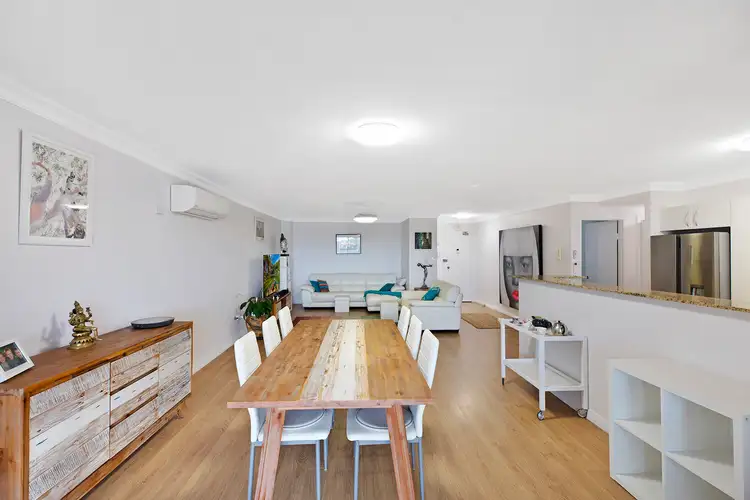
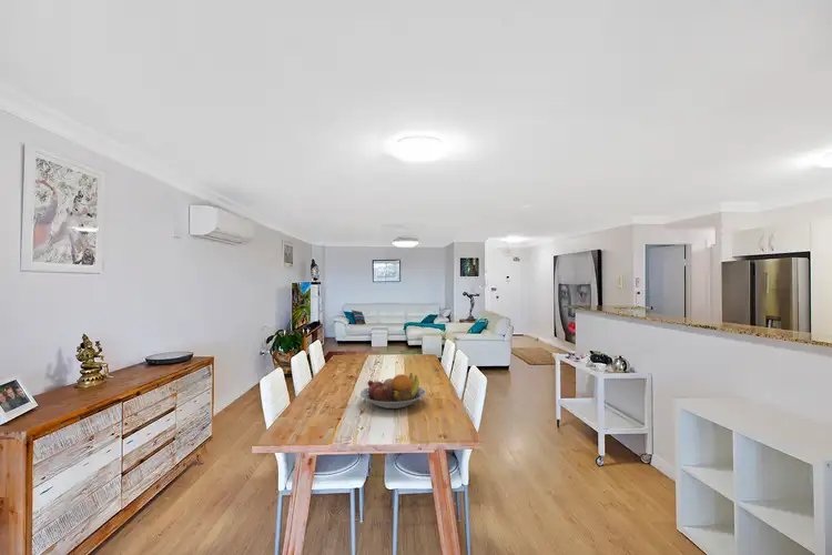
+ fruit bowl (393, 390)
